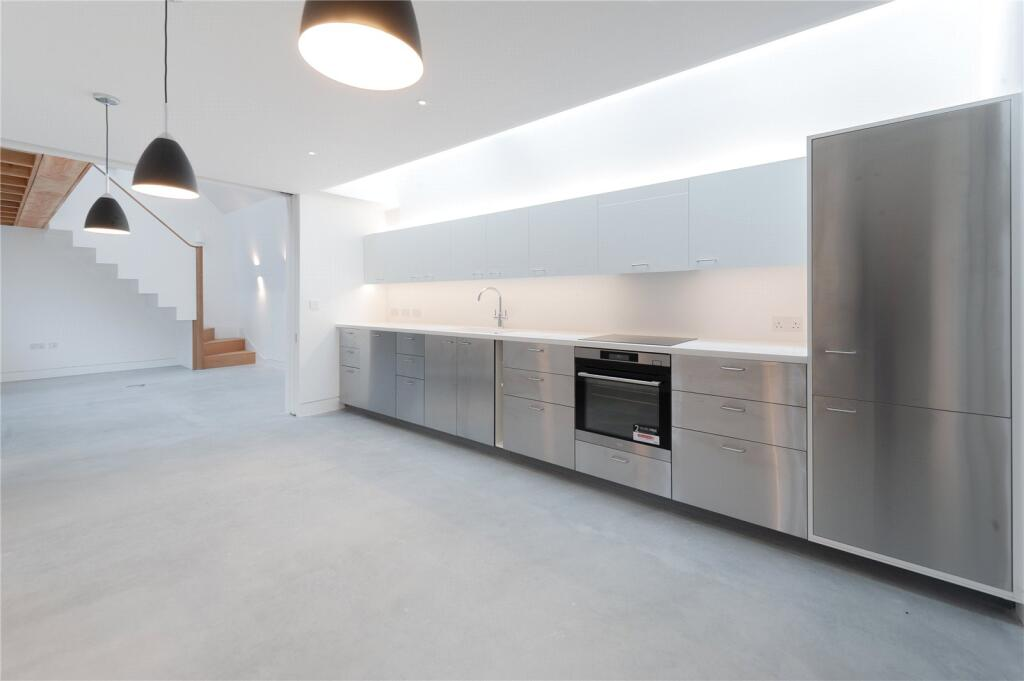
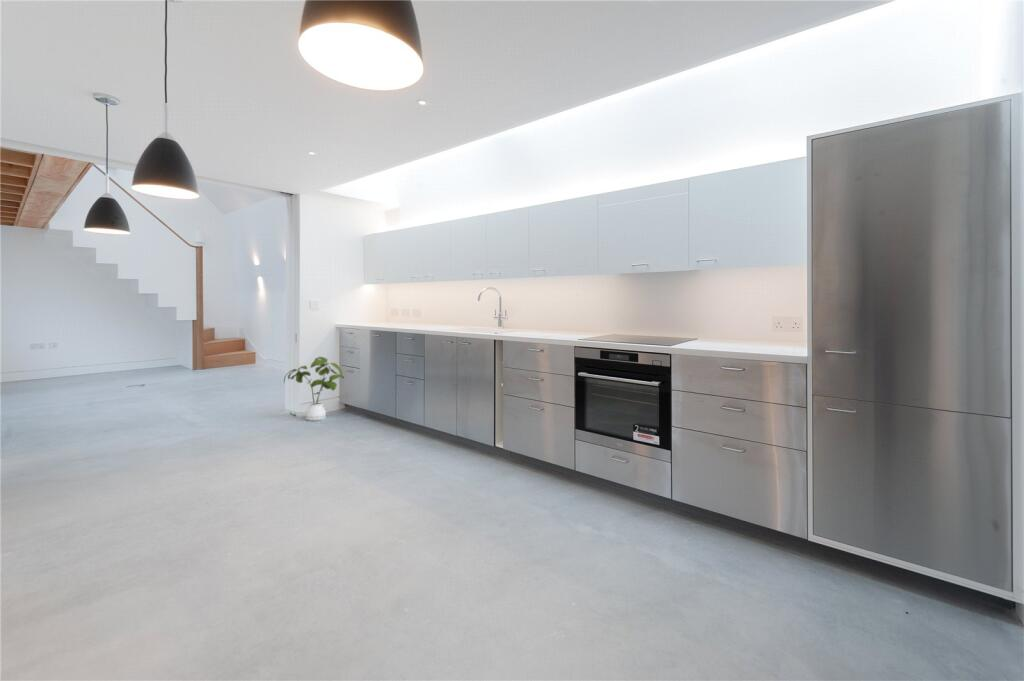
+ house plant (322, 388)
